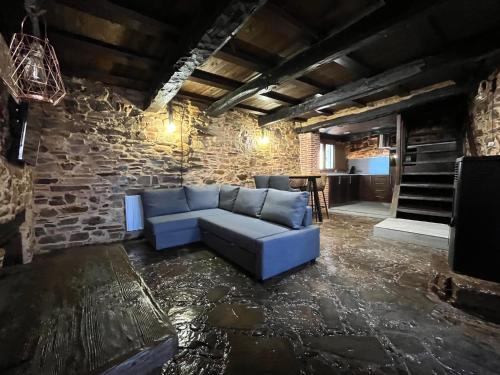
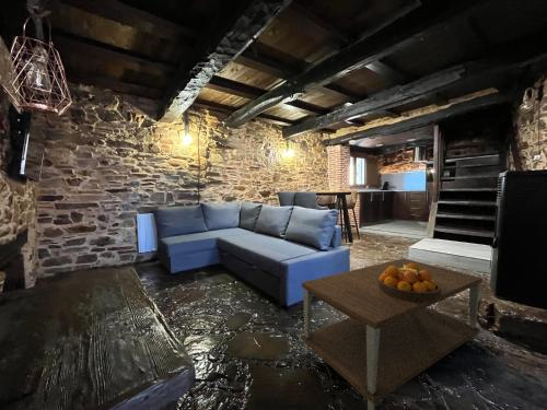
+ coffee table (393, 313)
+ fruit bowl (407, 278)
